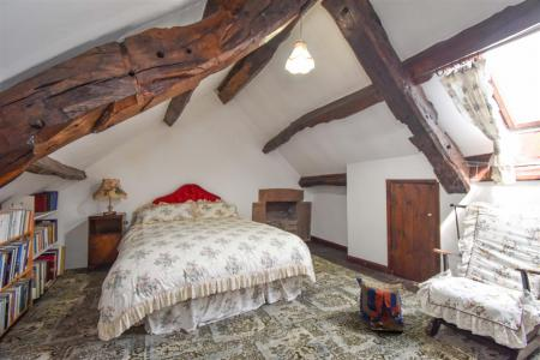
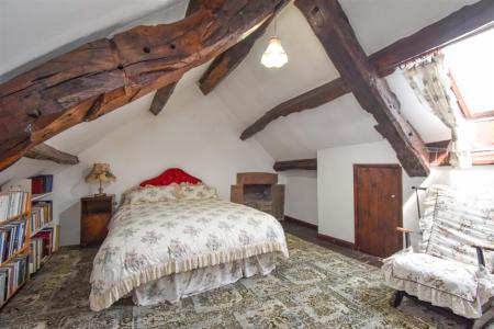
- backpack (382, 301)
